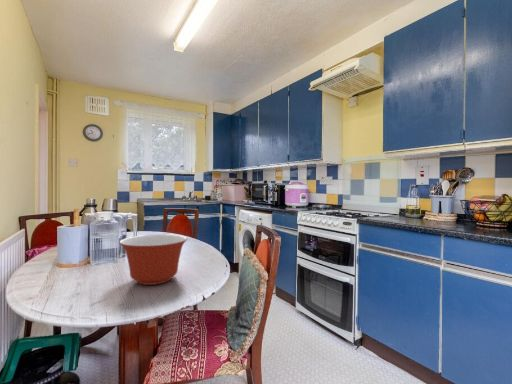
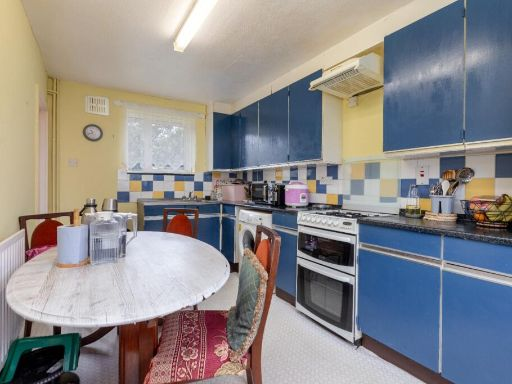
- mixing bowl (154, 259)
